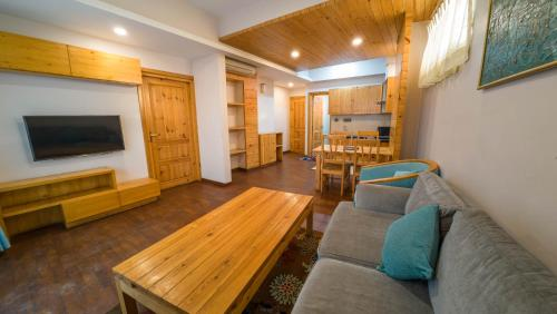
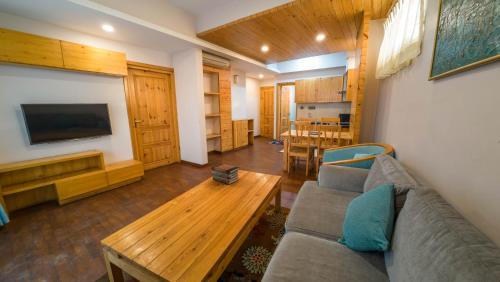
+ book stack (225, 173)
